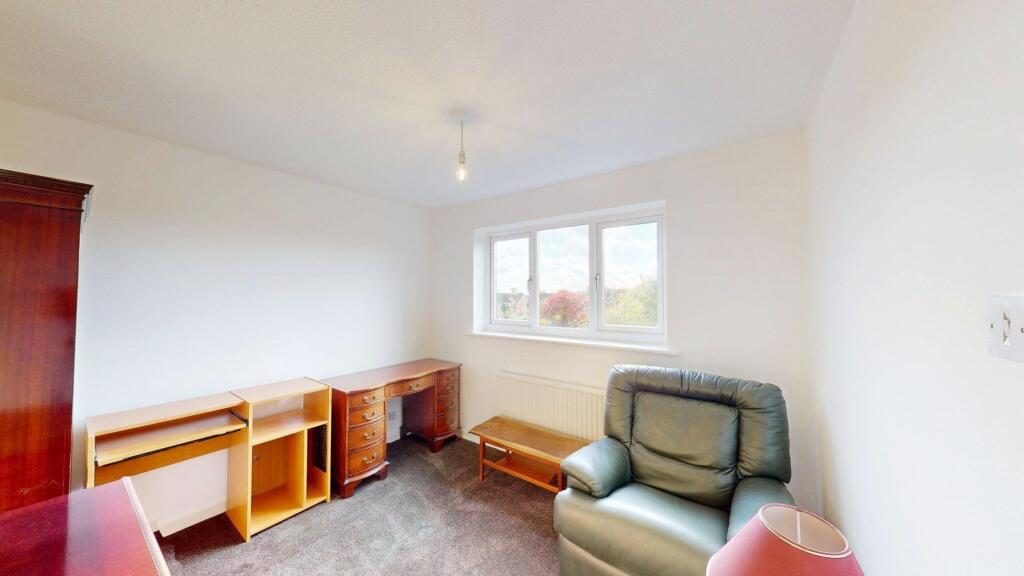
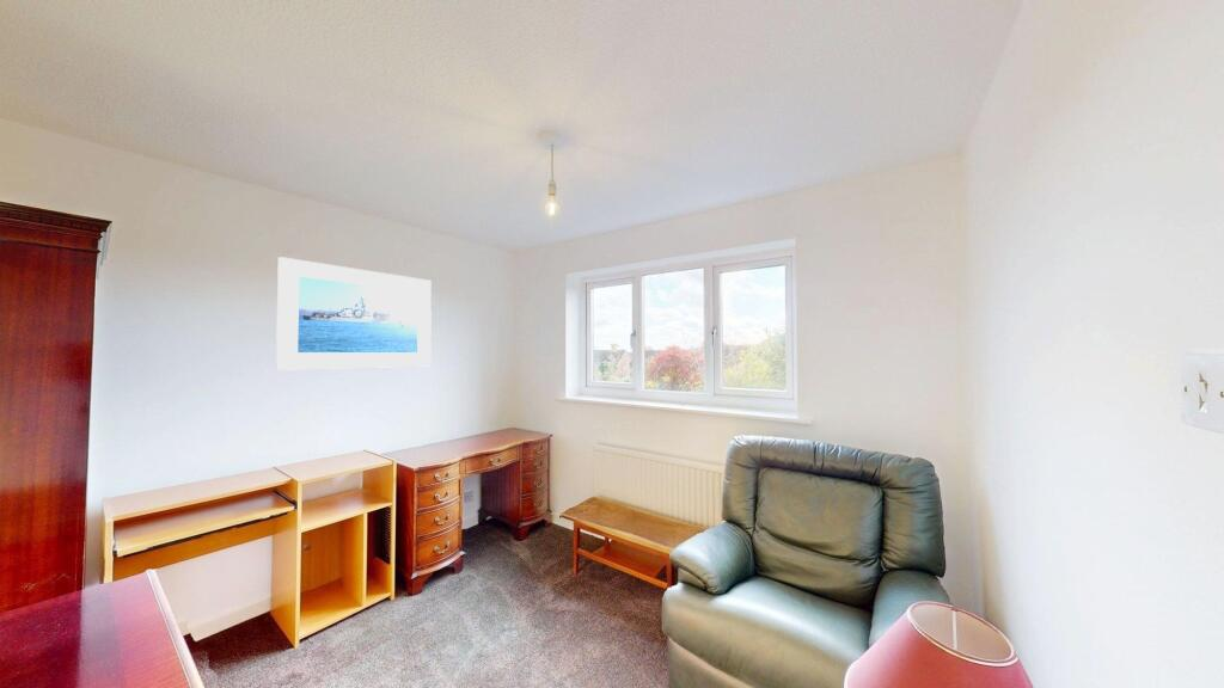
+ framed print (365, 318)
